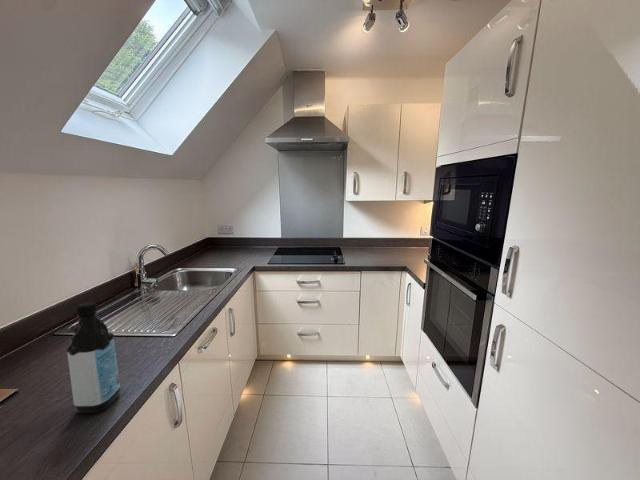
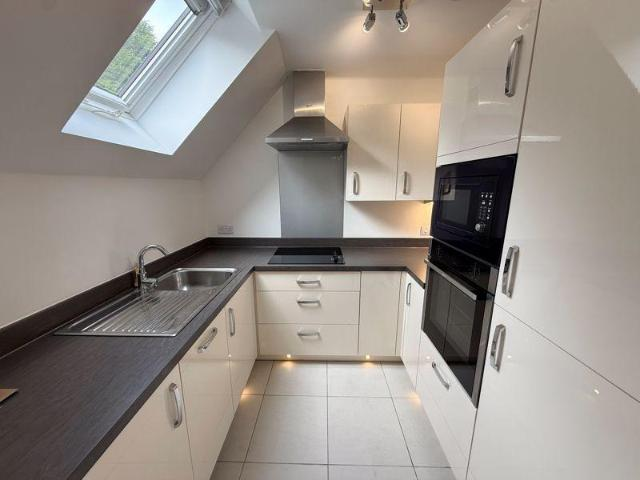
- water bottle (92, 354)
